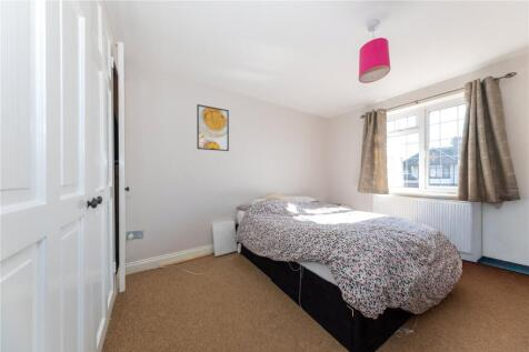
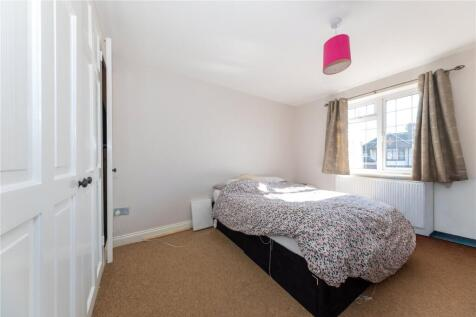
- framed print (213, 129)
